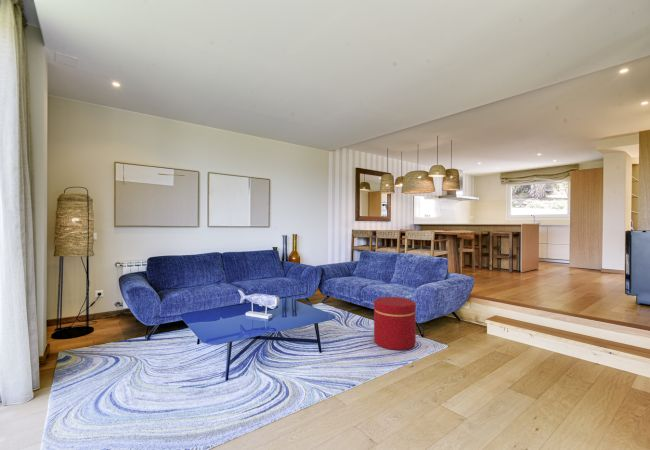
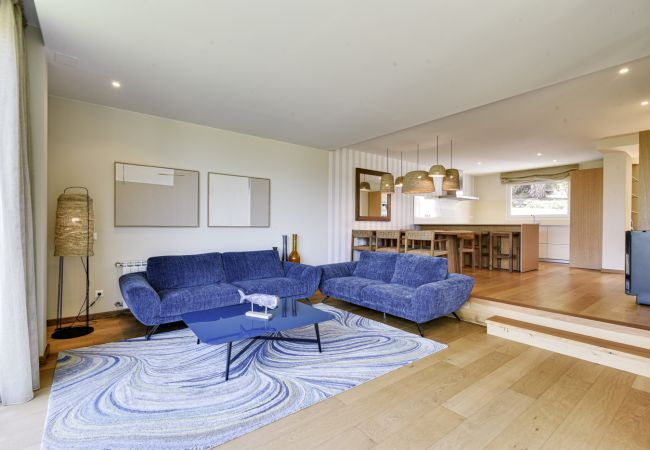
- ottoman (394, 321)
